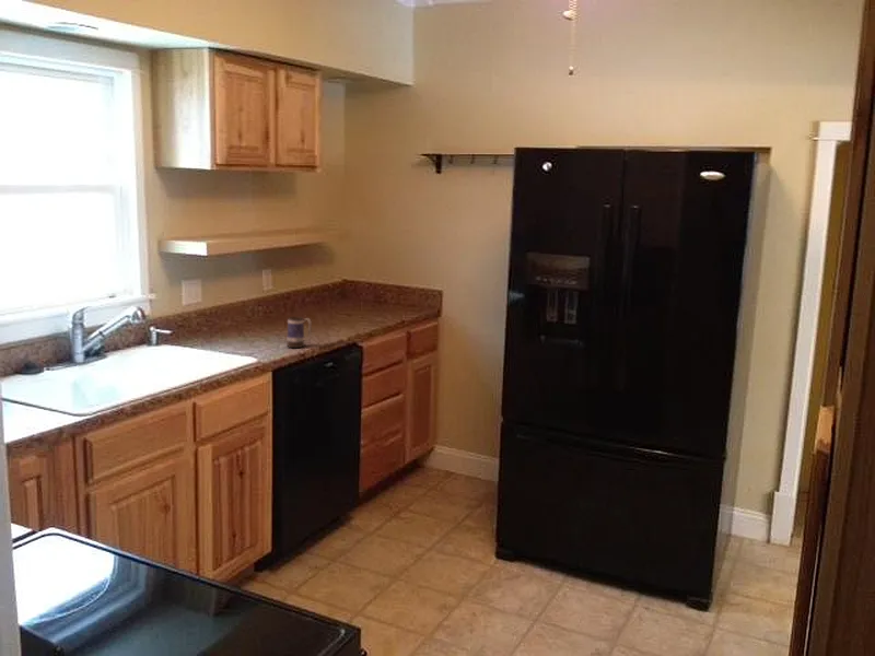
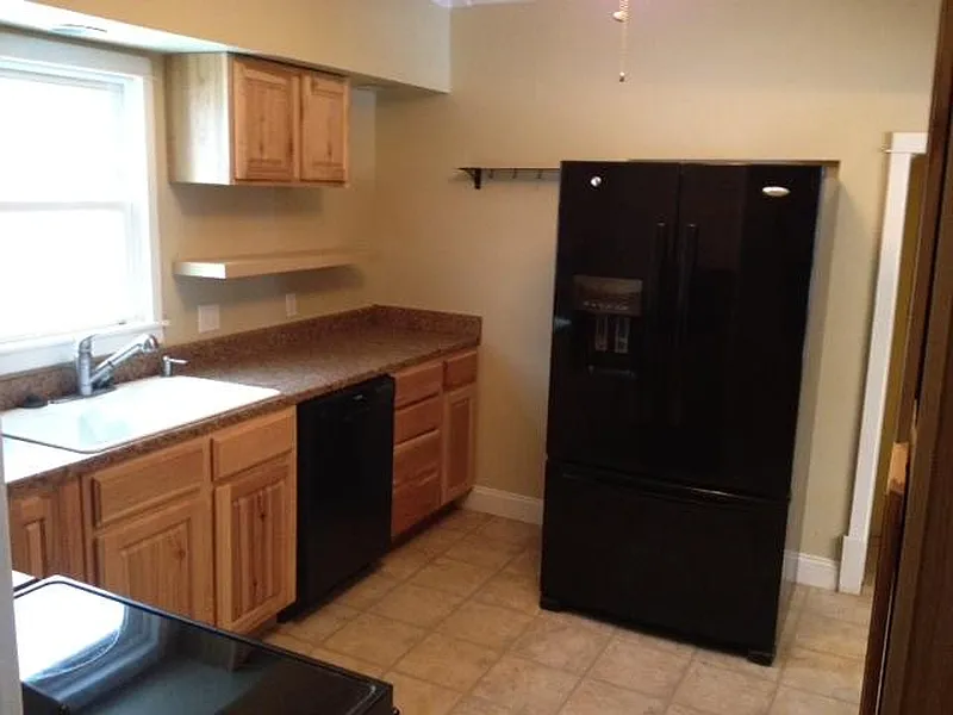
- mug (299, 331)
